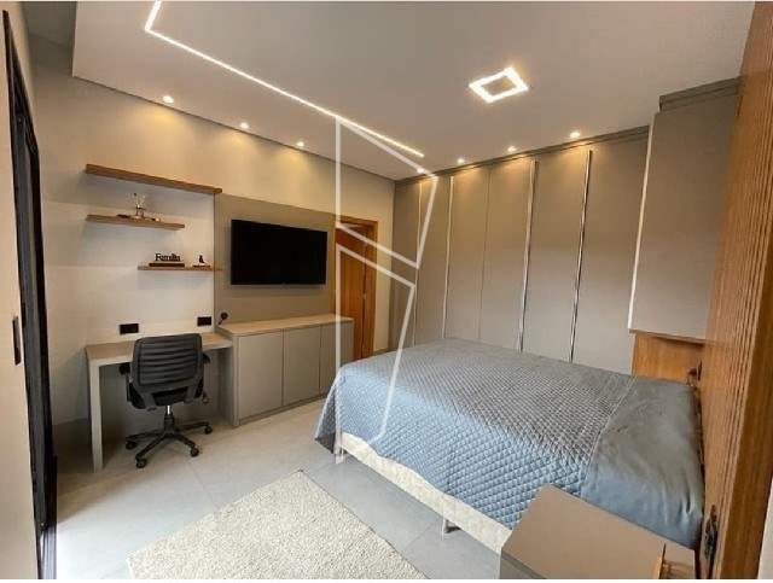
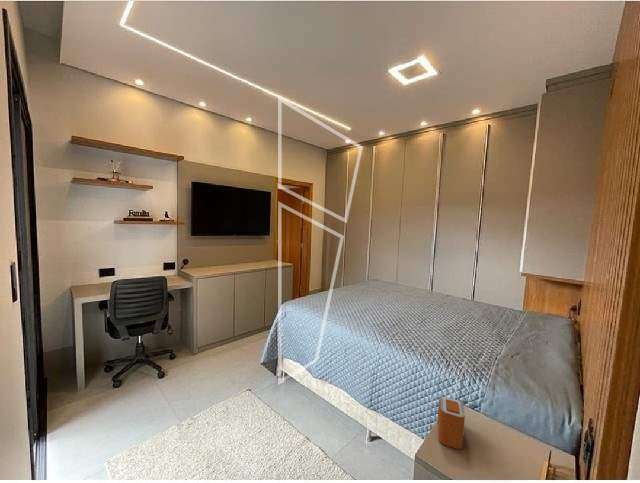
+ alarm clock (450, 417)
